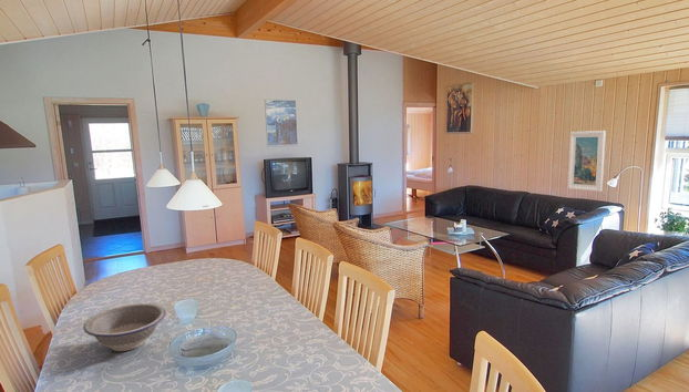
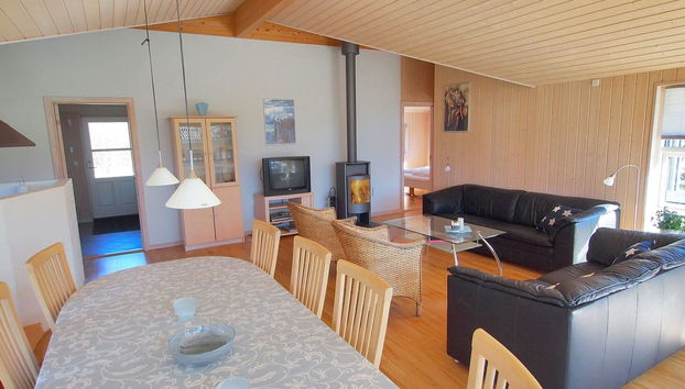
- bowl (127, 330)
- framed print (585, 161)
